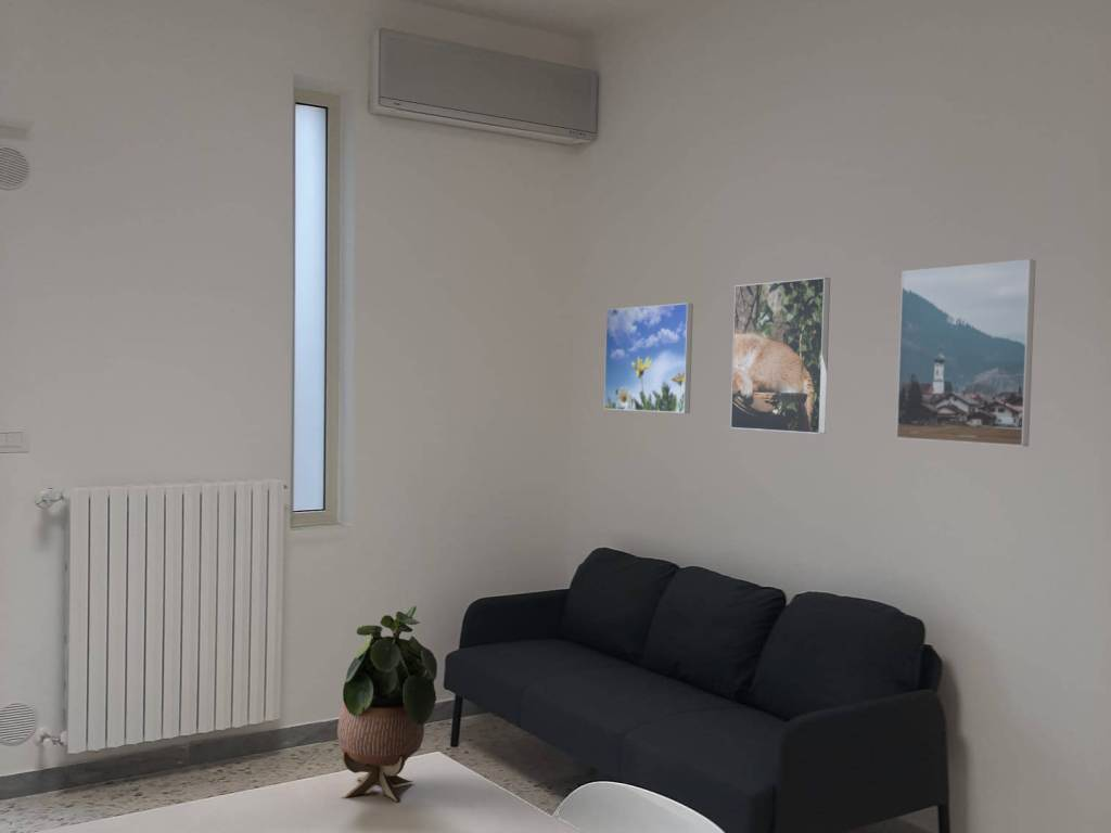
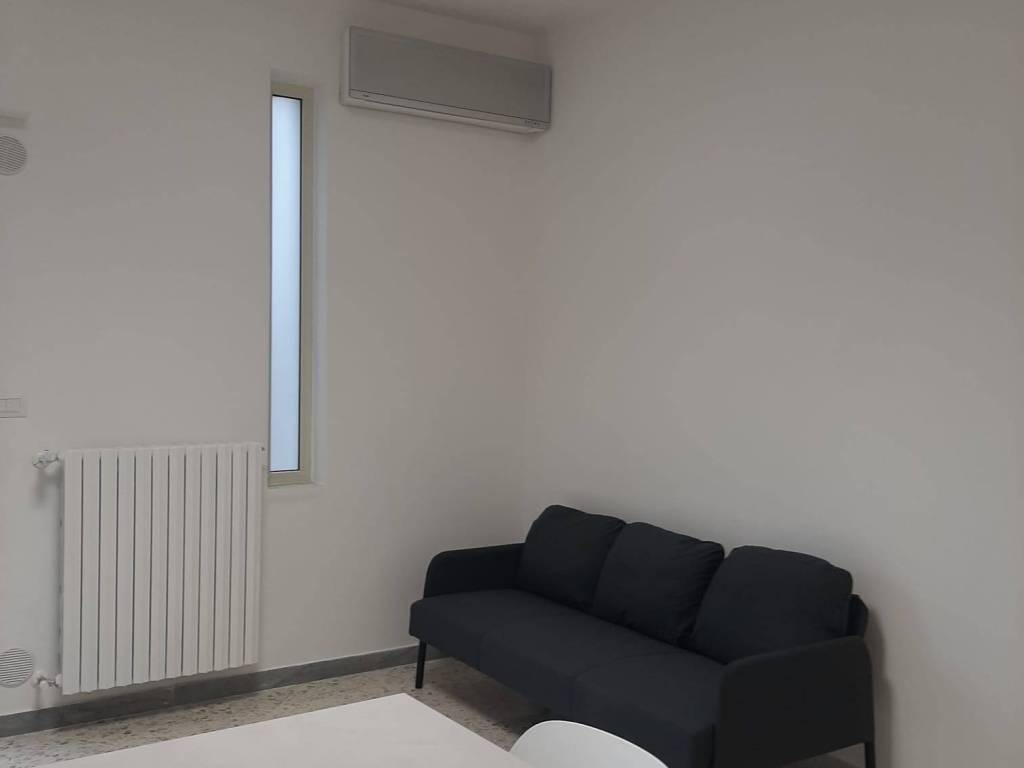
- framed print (961, 354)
- potted plant (390, 700)
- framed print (646, 358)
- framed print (778, 356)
